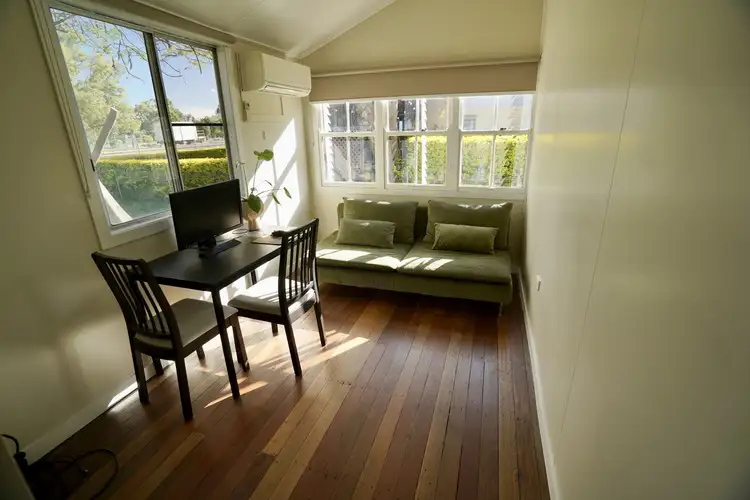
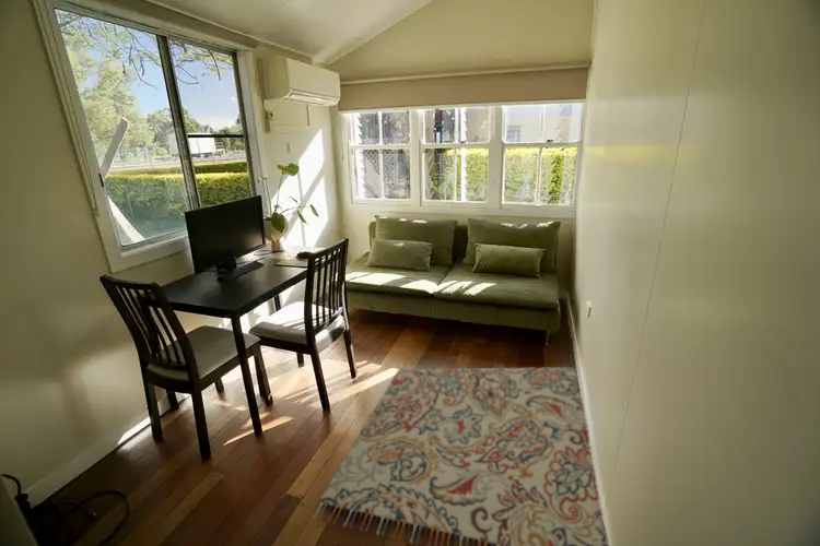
+ rug (479, 403)
